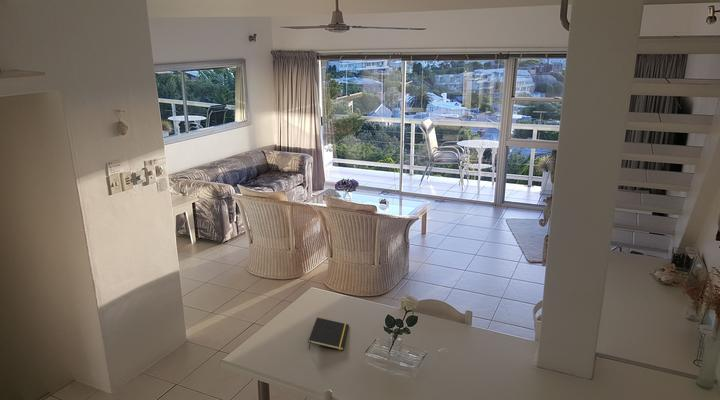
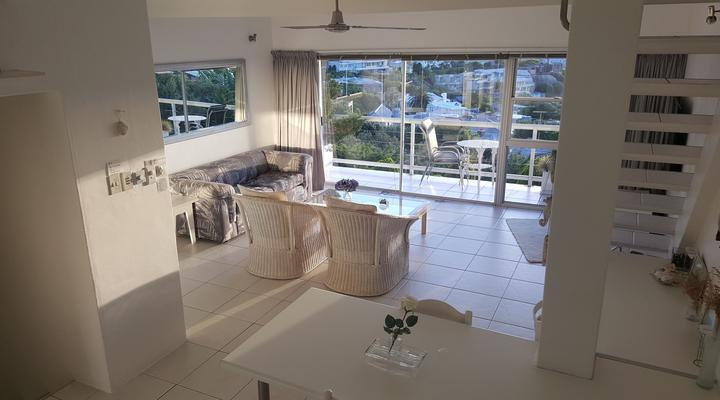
- notepad (329, 333)
